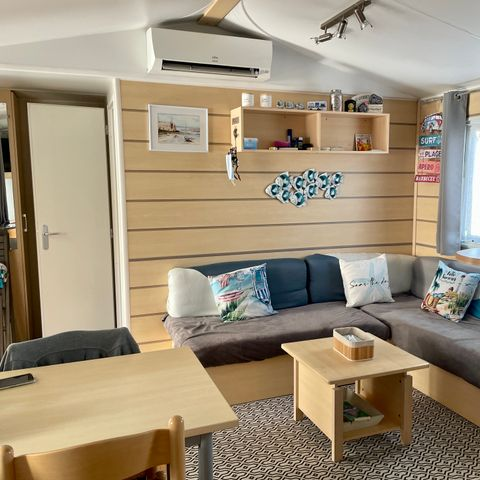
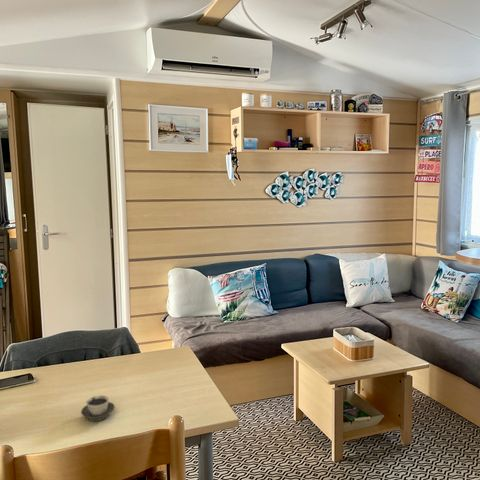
+ cup (98, 408)
